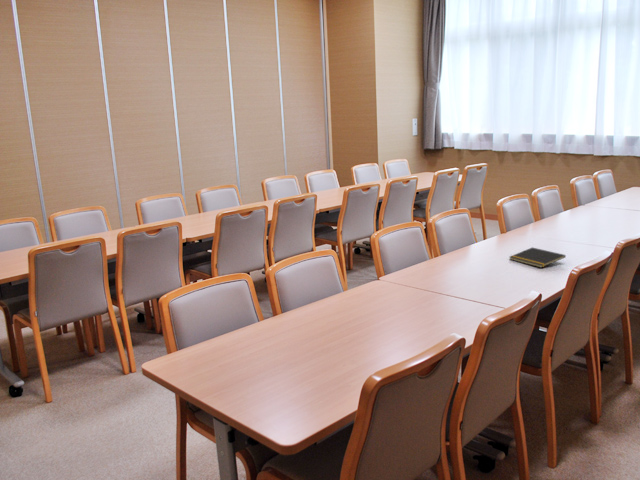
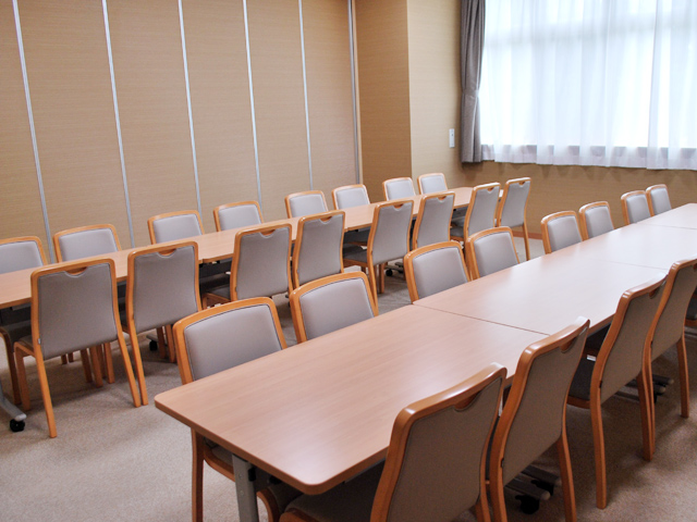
- notepad (536, 257)
